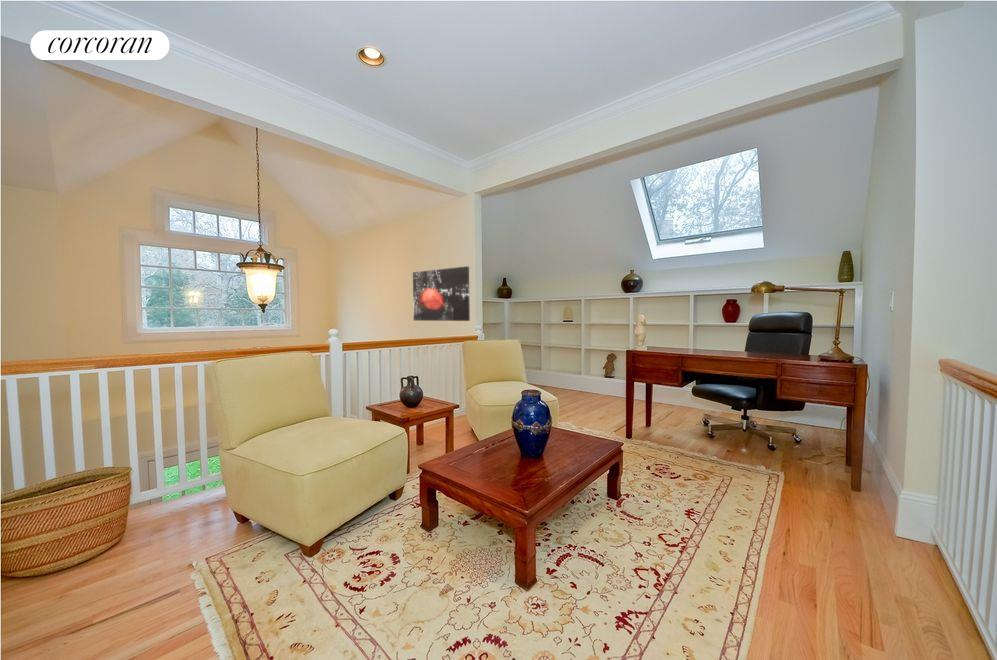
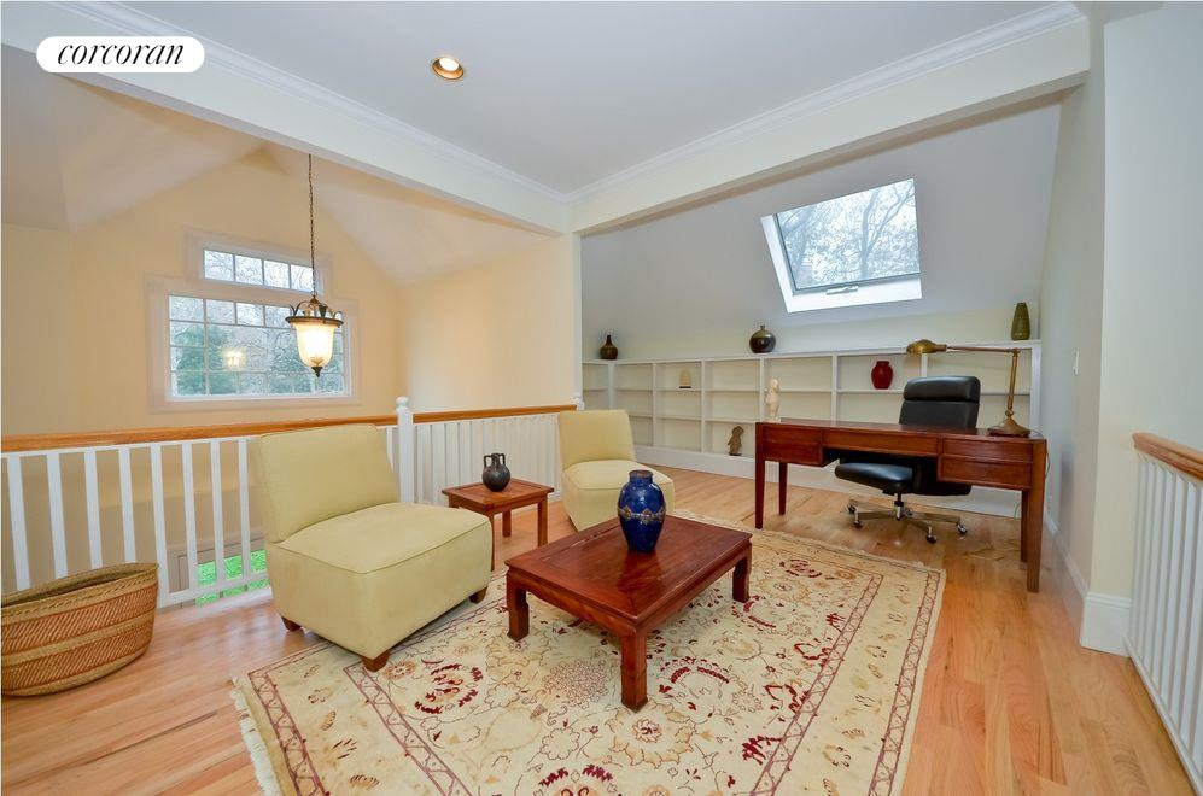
- wall art (439, 295)
